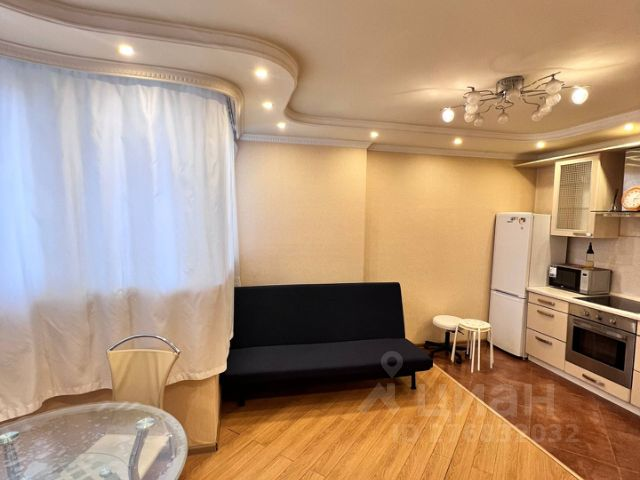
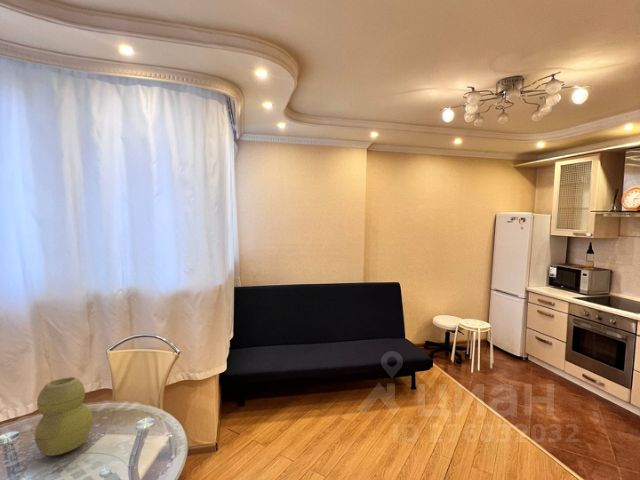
+ vase (64, 415)
